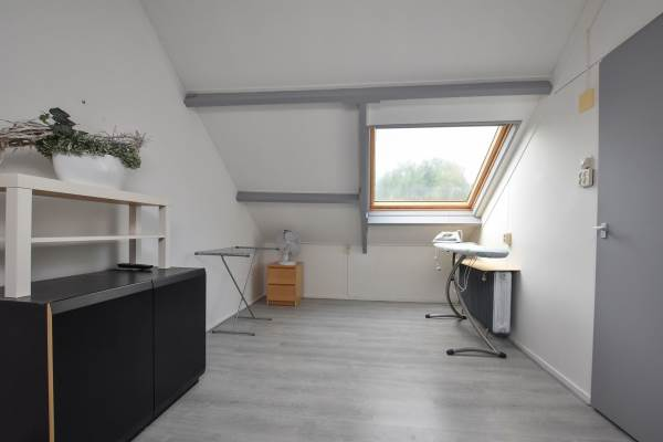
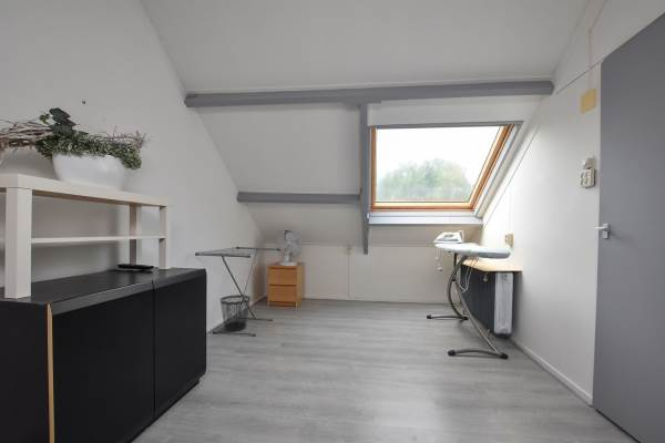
+ wastebasket (235, 313)
